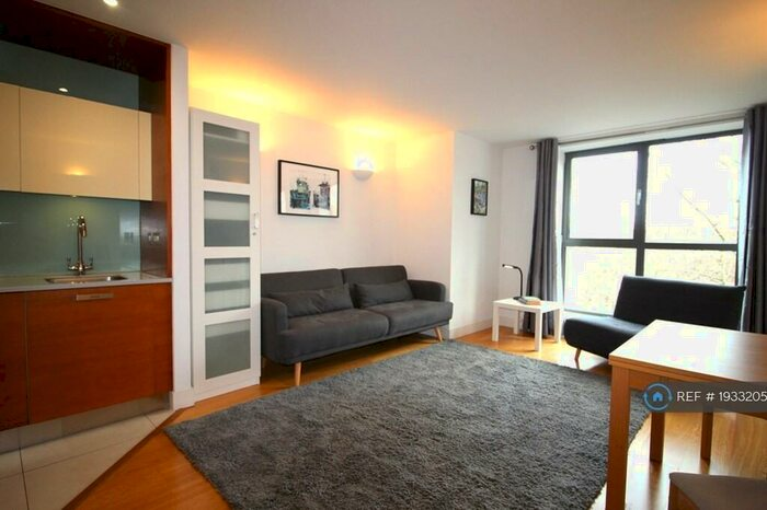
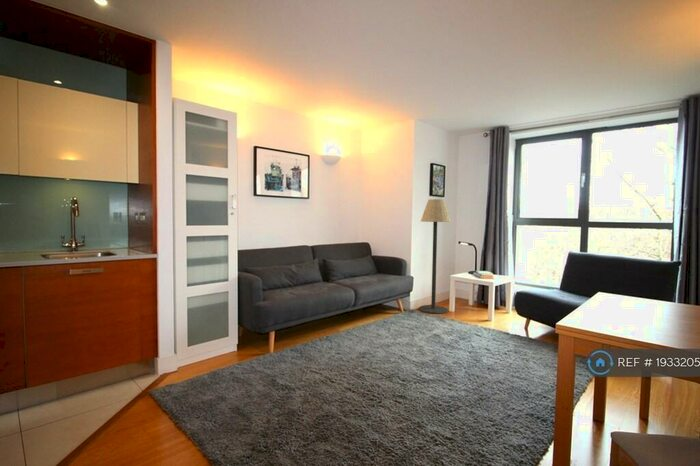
+ floor lamp (434, 255)
